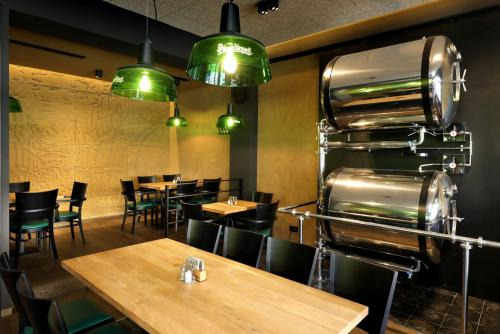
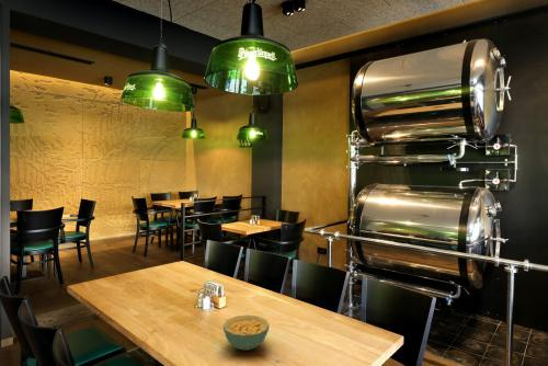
+ cereal bowl (246, 335)
